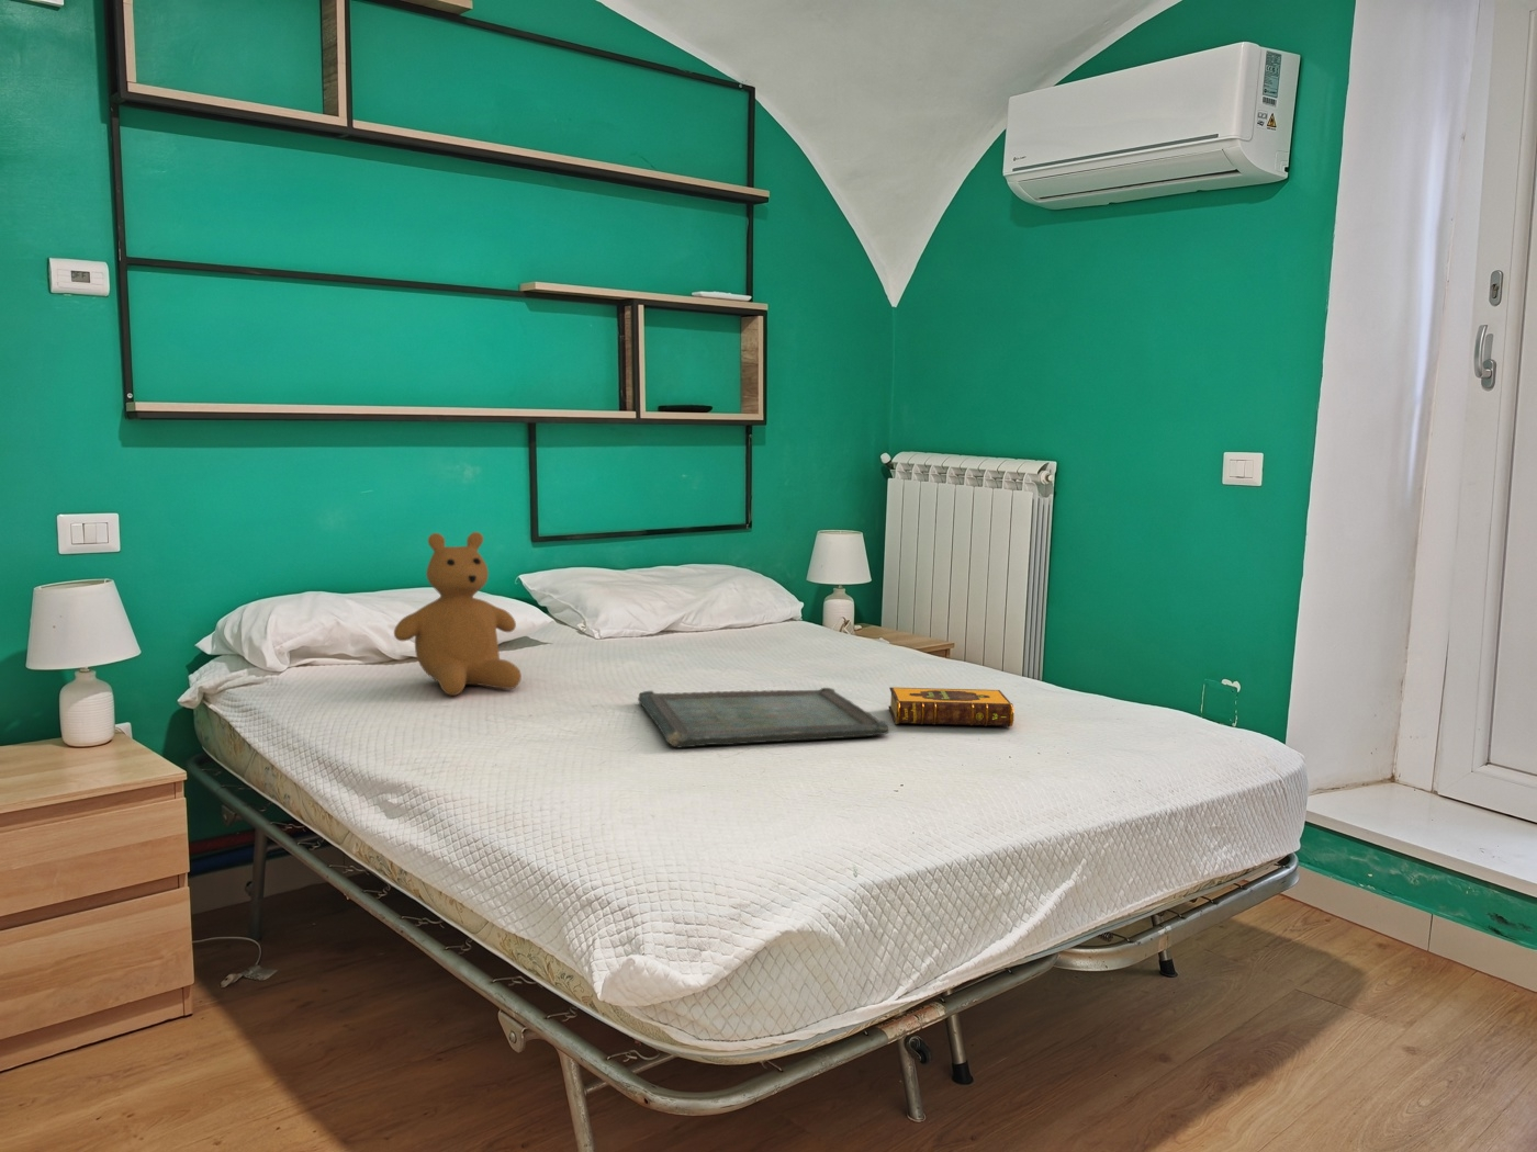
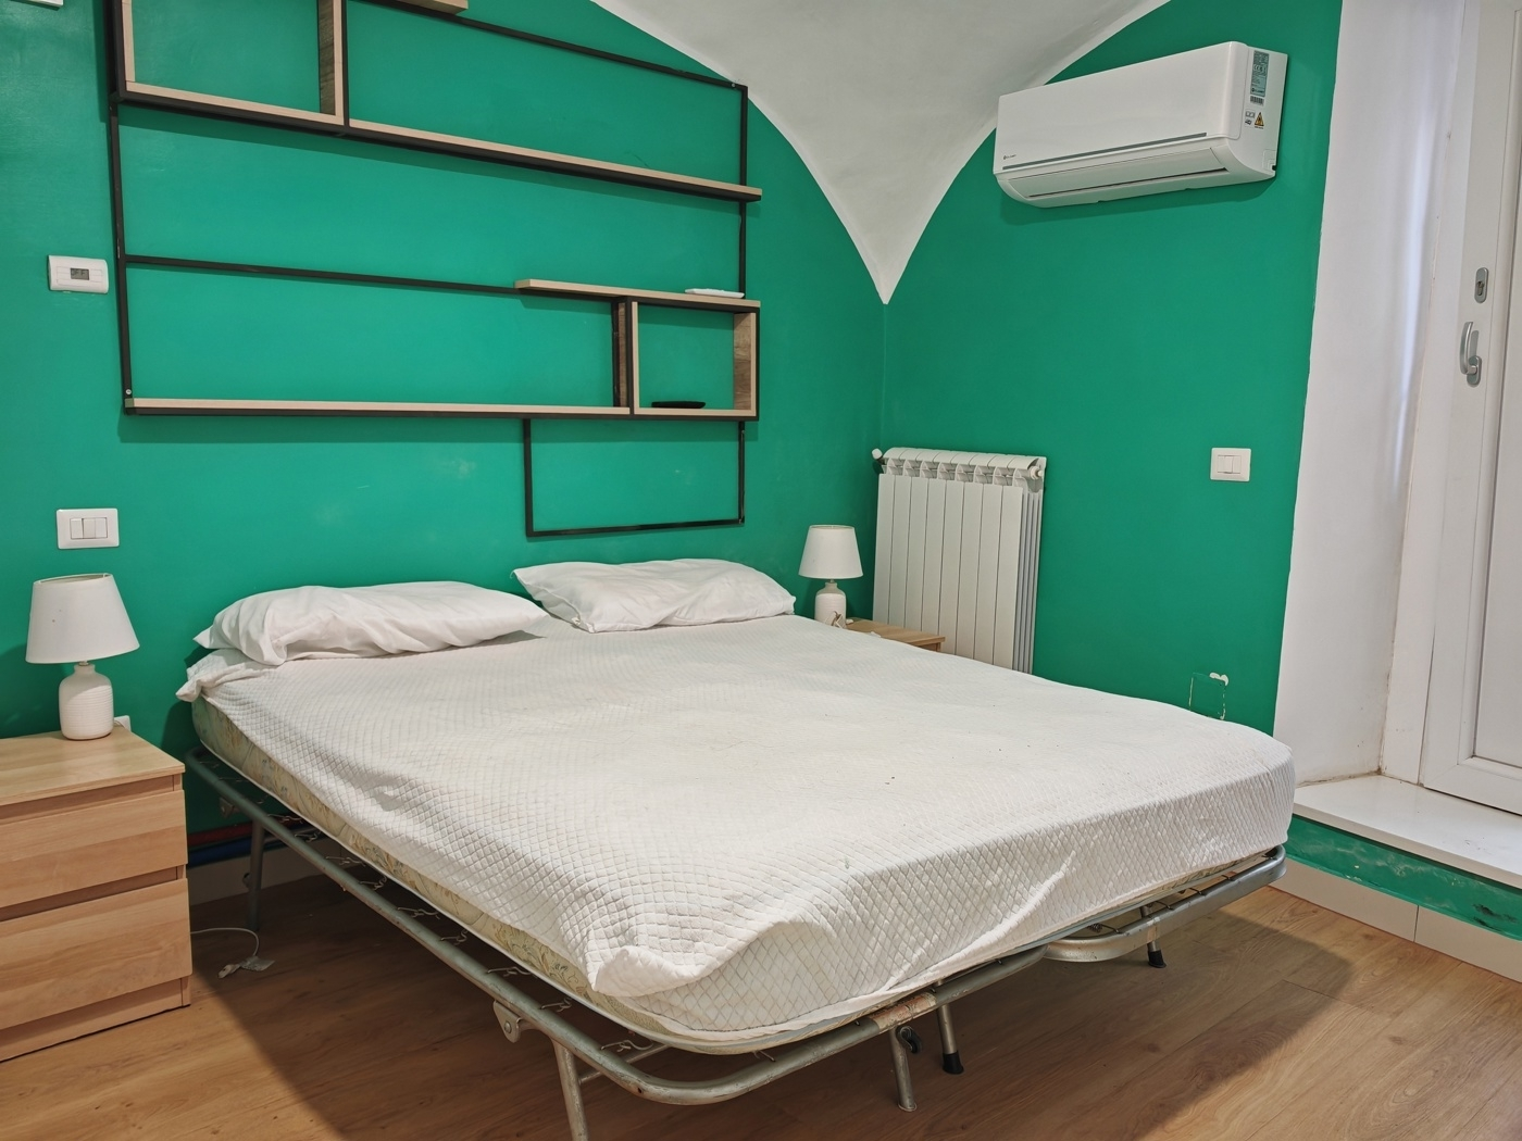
- teddy bear (466, 610)
- serving tray (758, 713)
- hardback book (949, 707)
